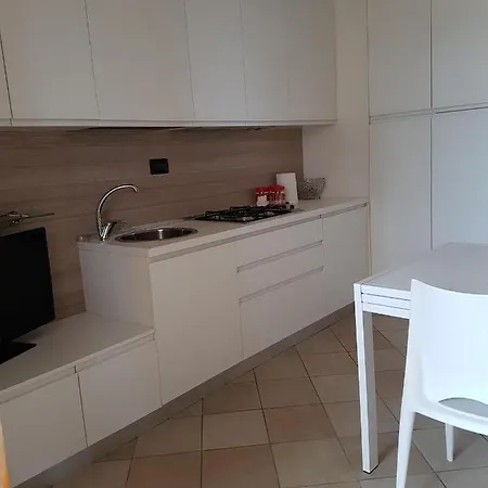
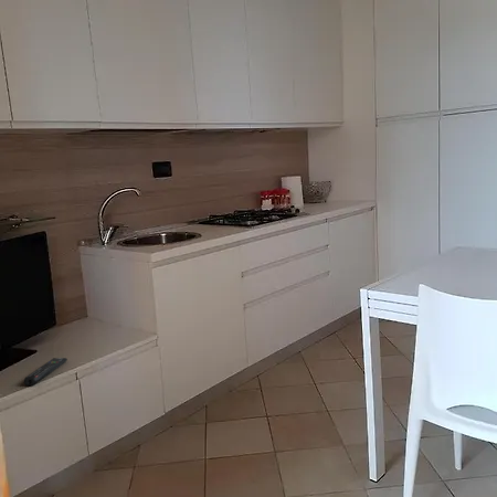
+ remote control (46, 369)
